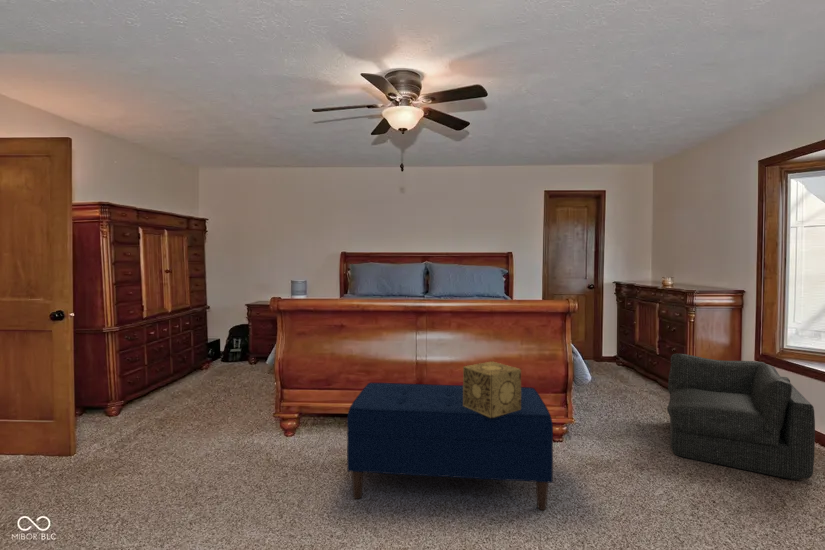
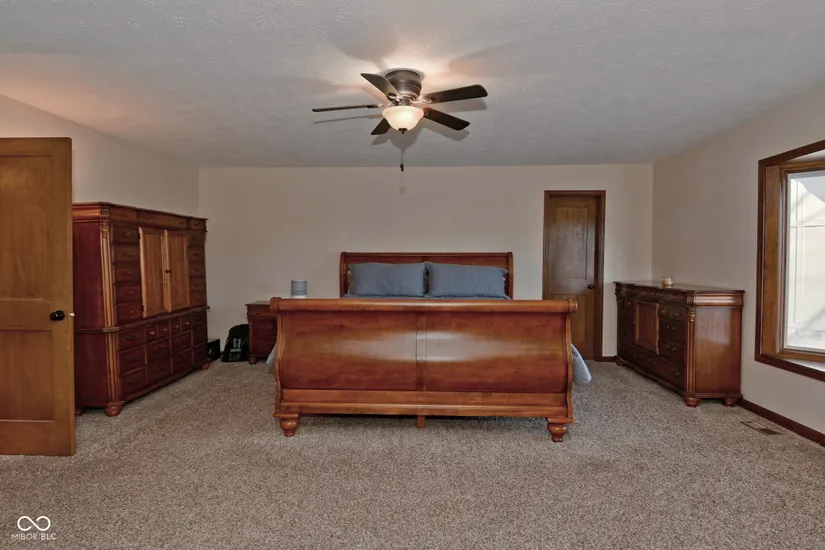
- armchair (731, 406)
- decorative box (491, 387)
- bench (448, 439)
